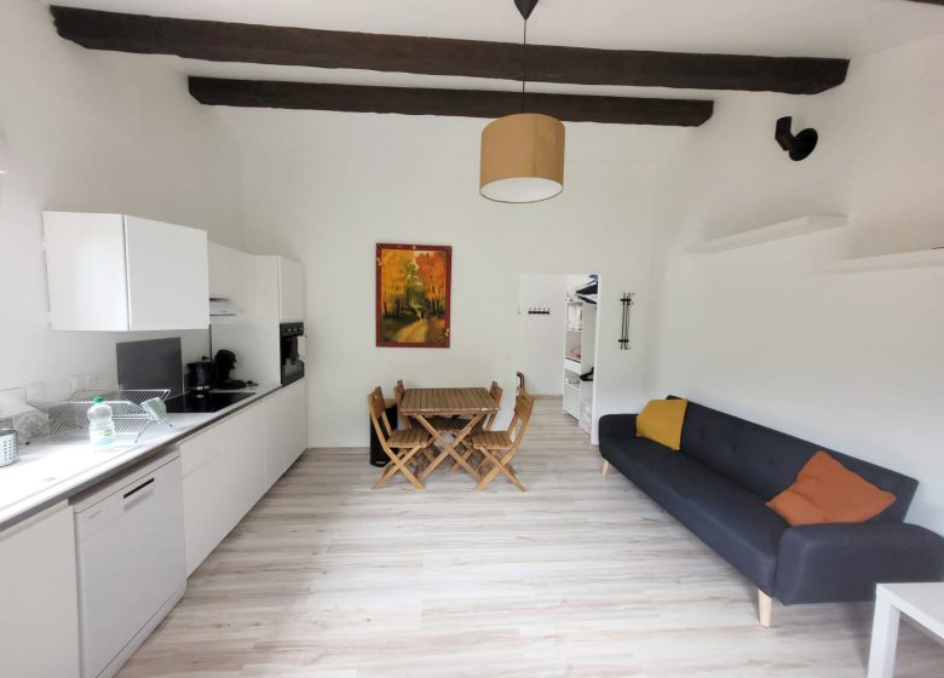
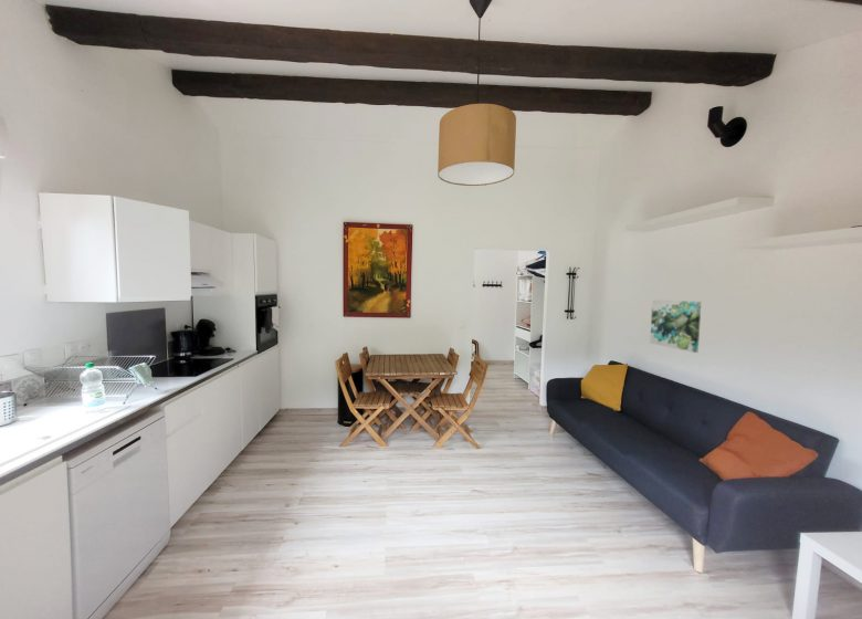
+ wall art (673, 324)
